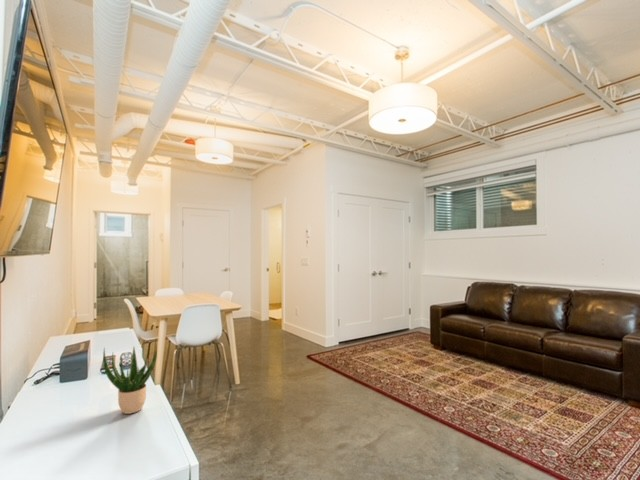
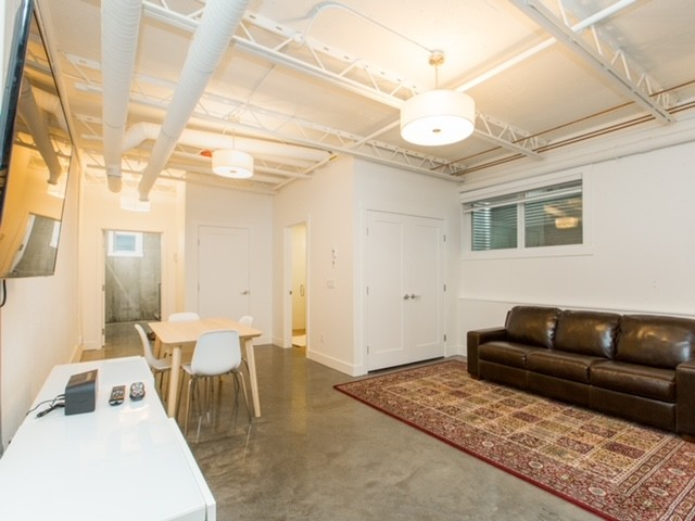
- potted plant (130, 375)
